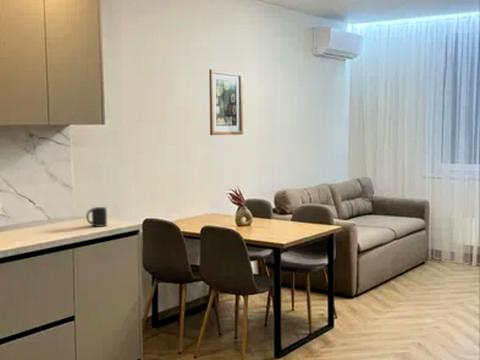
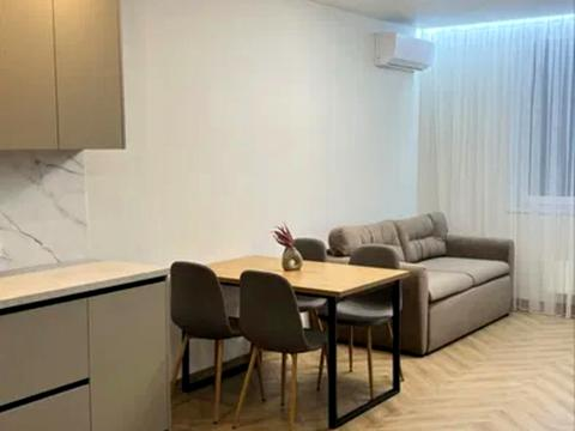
- mug (96, 216)
- wall art (226, 103)
